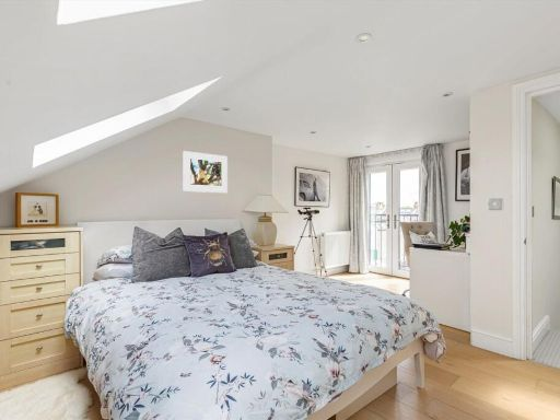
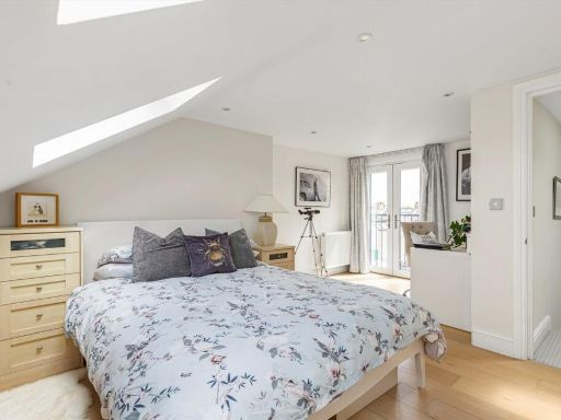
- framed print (206, 173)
